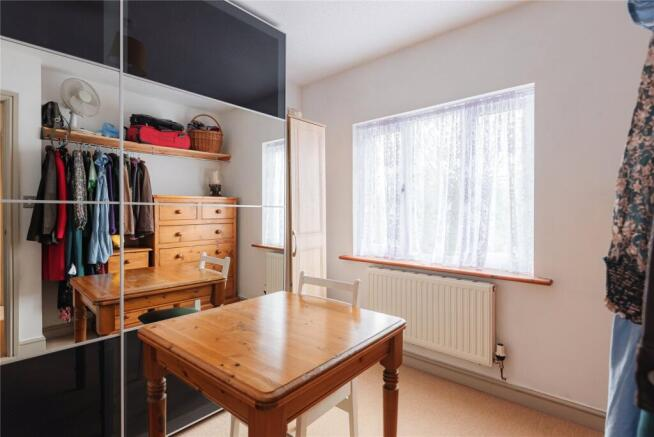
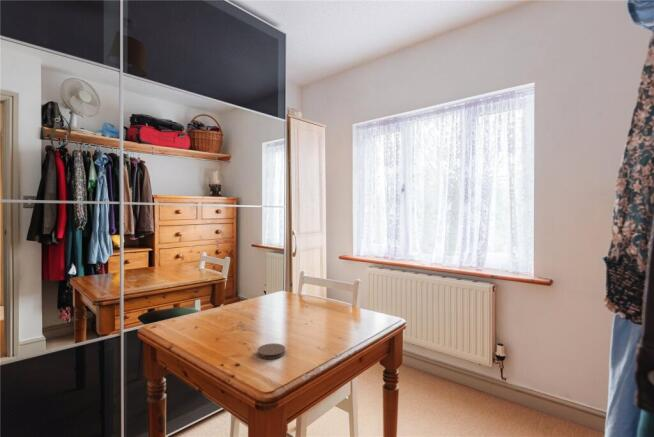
+ coaster (271, 350)
